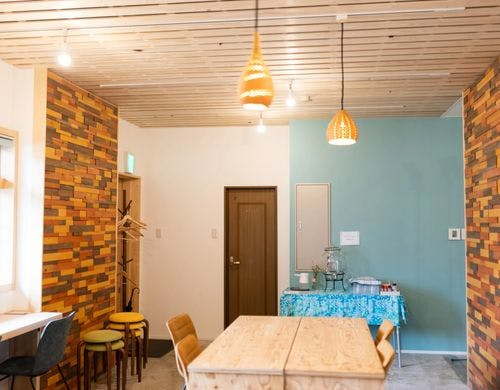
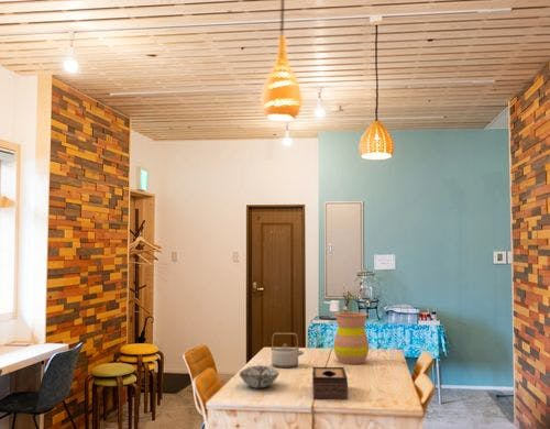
+ teapot (287, 349)
+ vase (351, 338)
+ decorative bowl (258, 377)
+ tissue box (329, 382)
